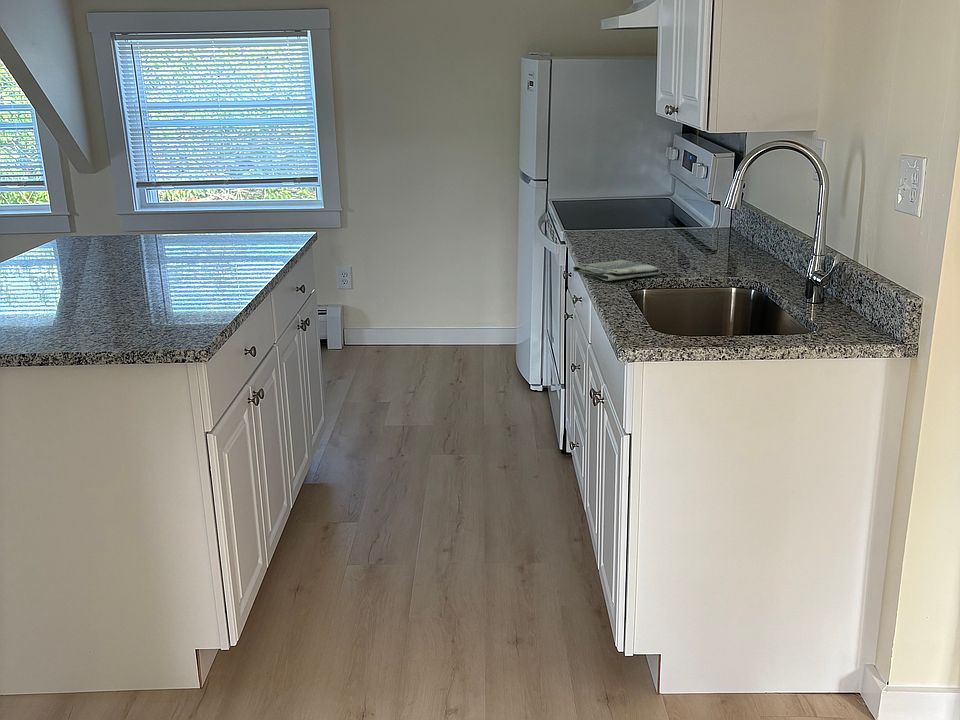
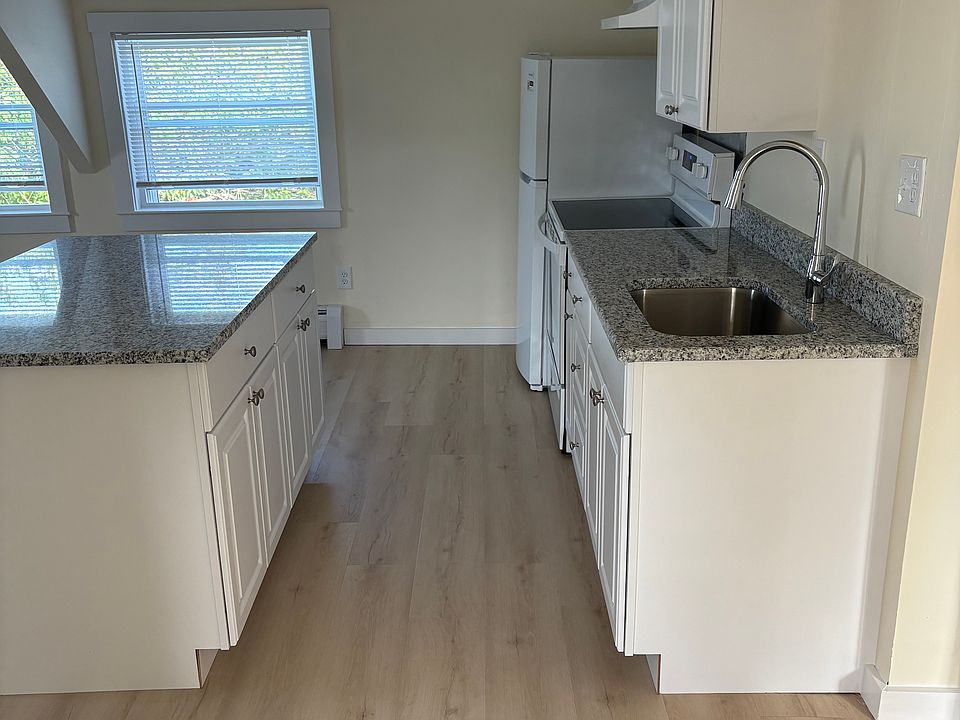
- dish towel (615, 268)
